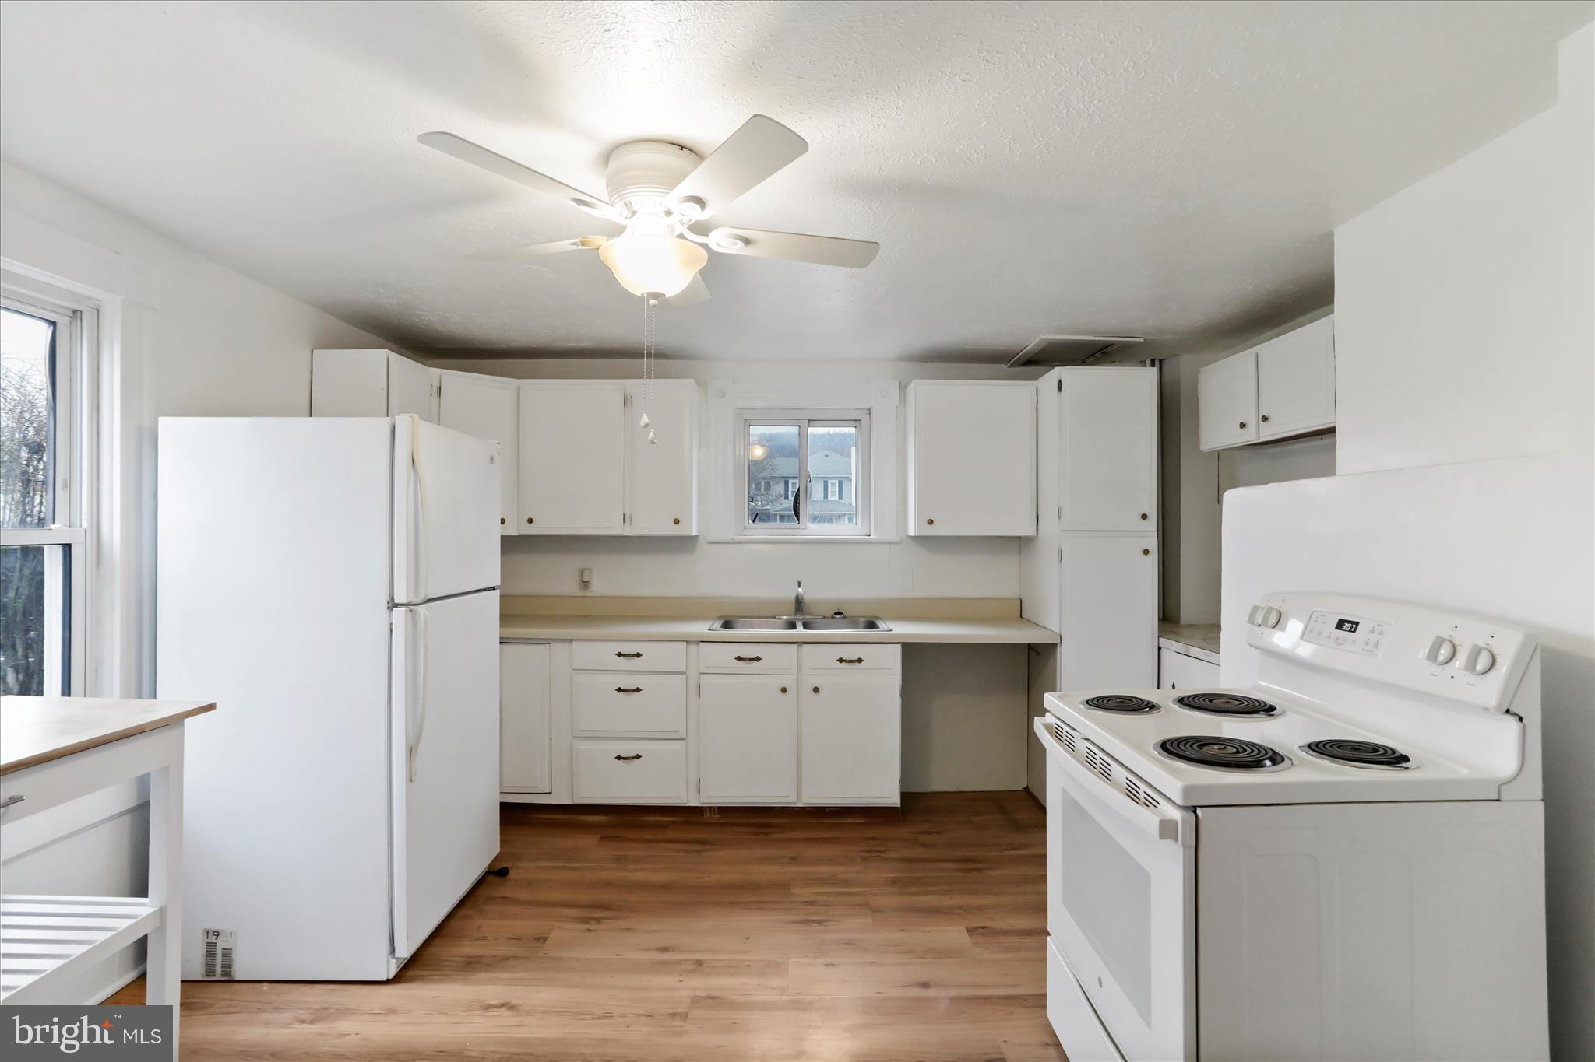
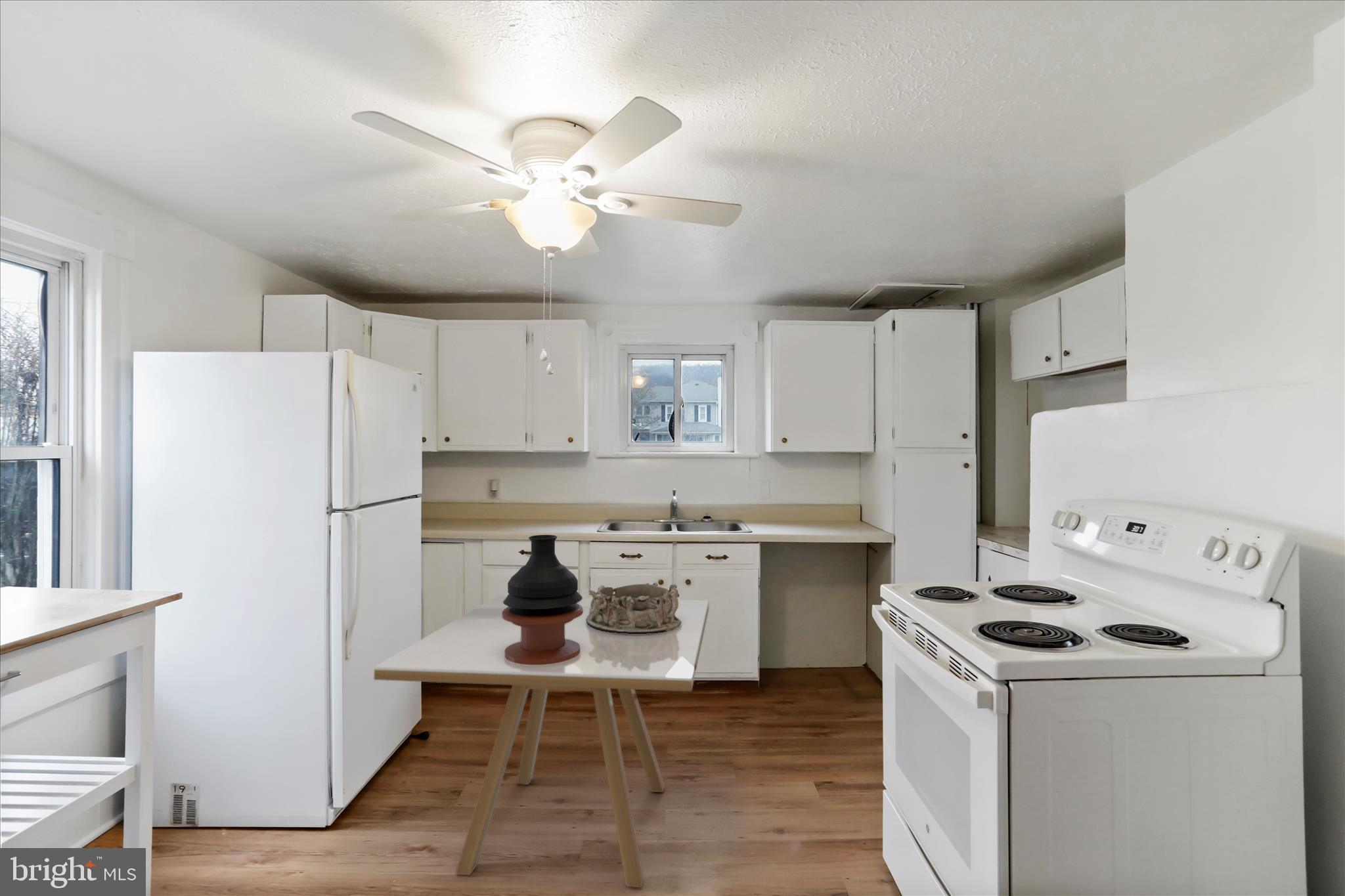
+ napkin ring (632, 604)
+ vase (542, 593)
+ dining table (598, 721)
